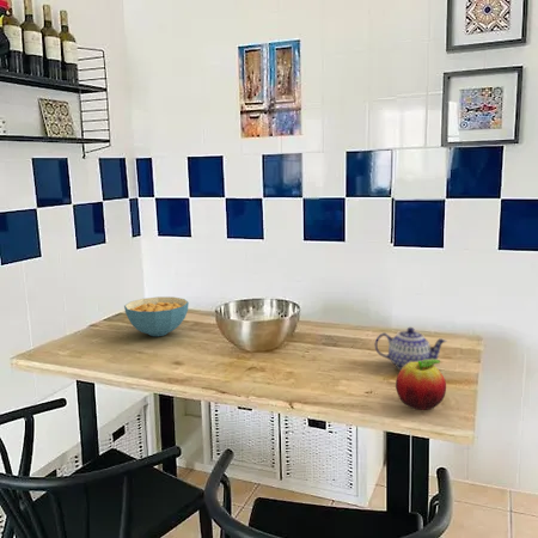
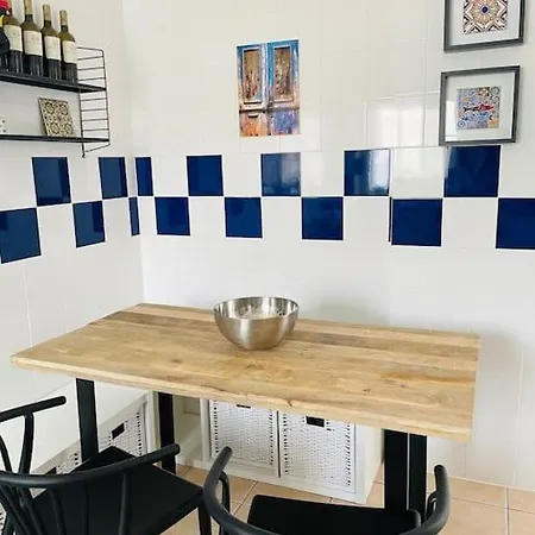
- cereal bowl (157, 318)
- teapot (409, 347)
- fruit (421, 383)
